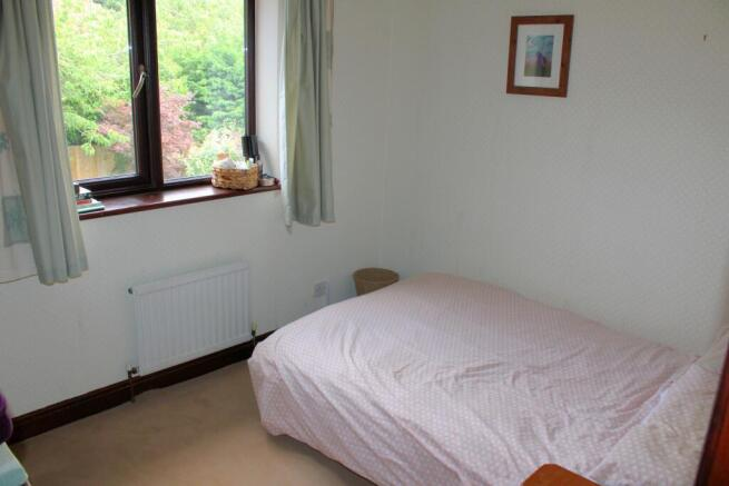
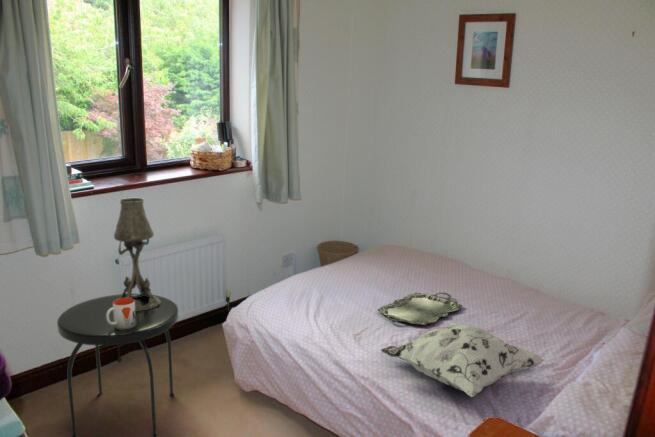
+ mug (120, 313)
+ serving tray (420, 307)
+ table lamp (135, 253)
+ side table (119, 344)
+ decorative pillow (461, 355)
